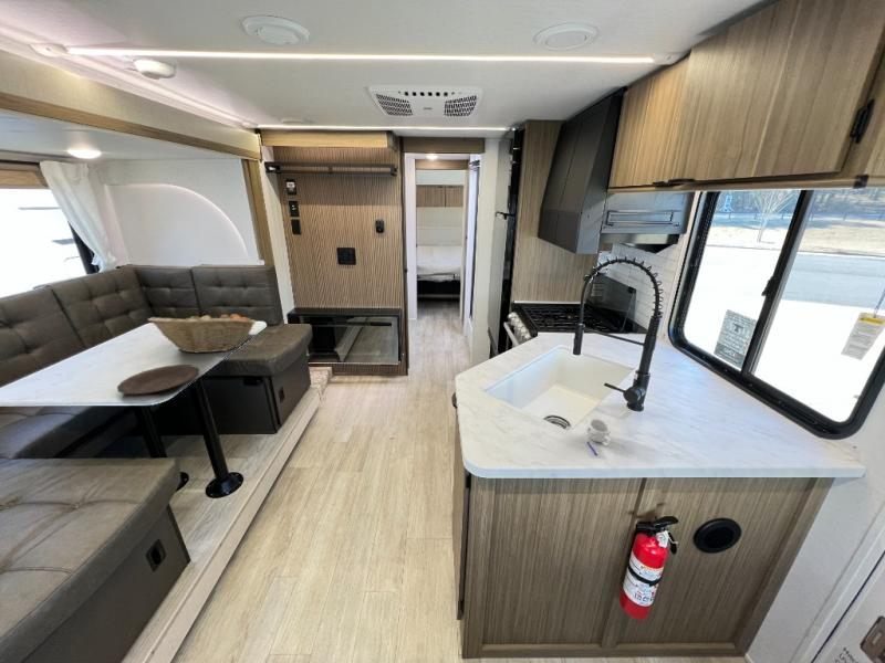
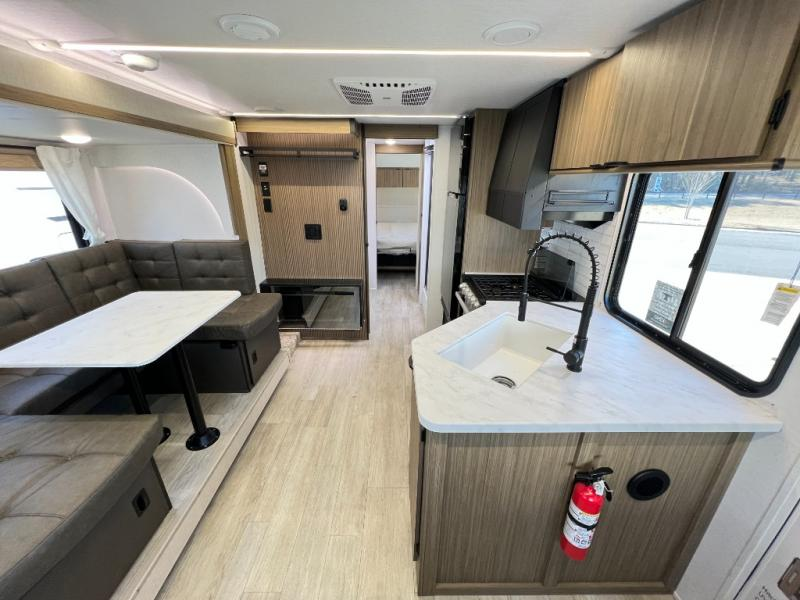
- fruit basket (206, 327)
- plate (160, 380)
- mug (598, 435)
